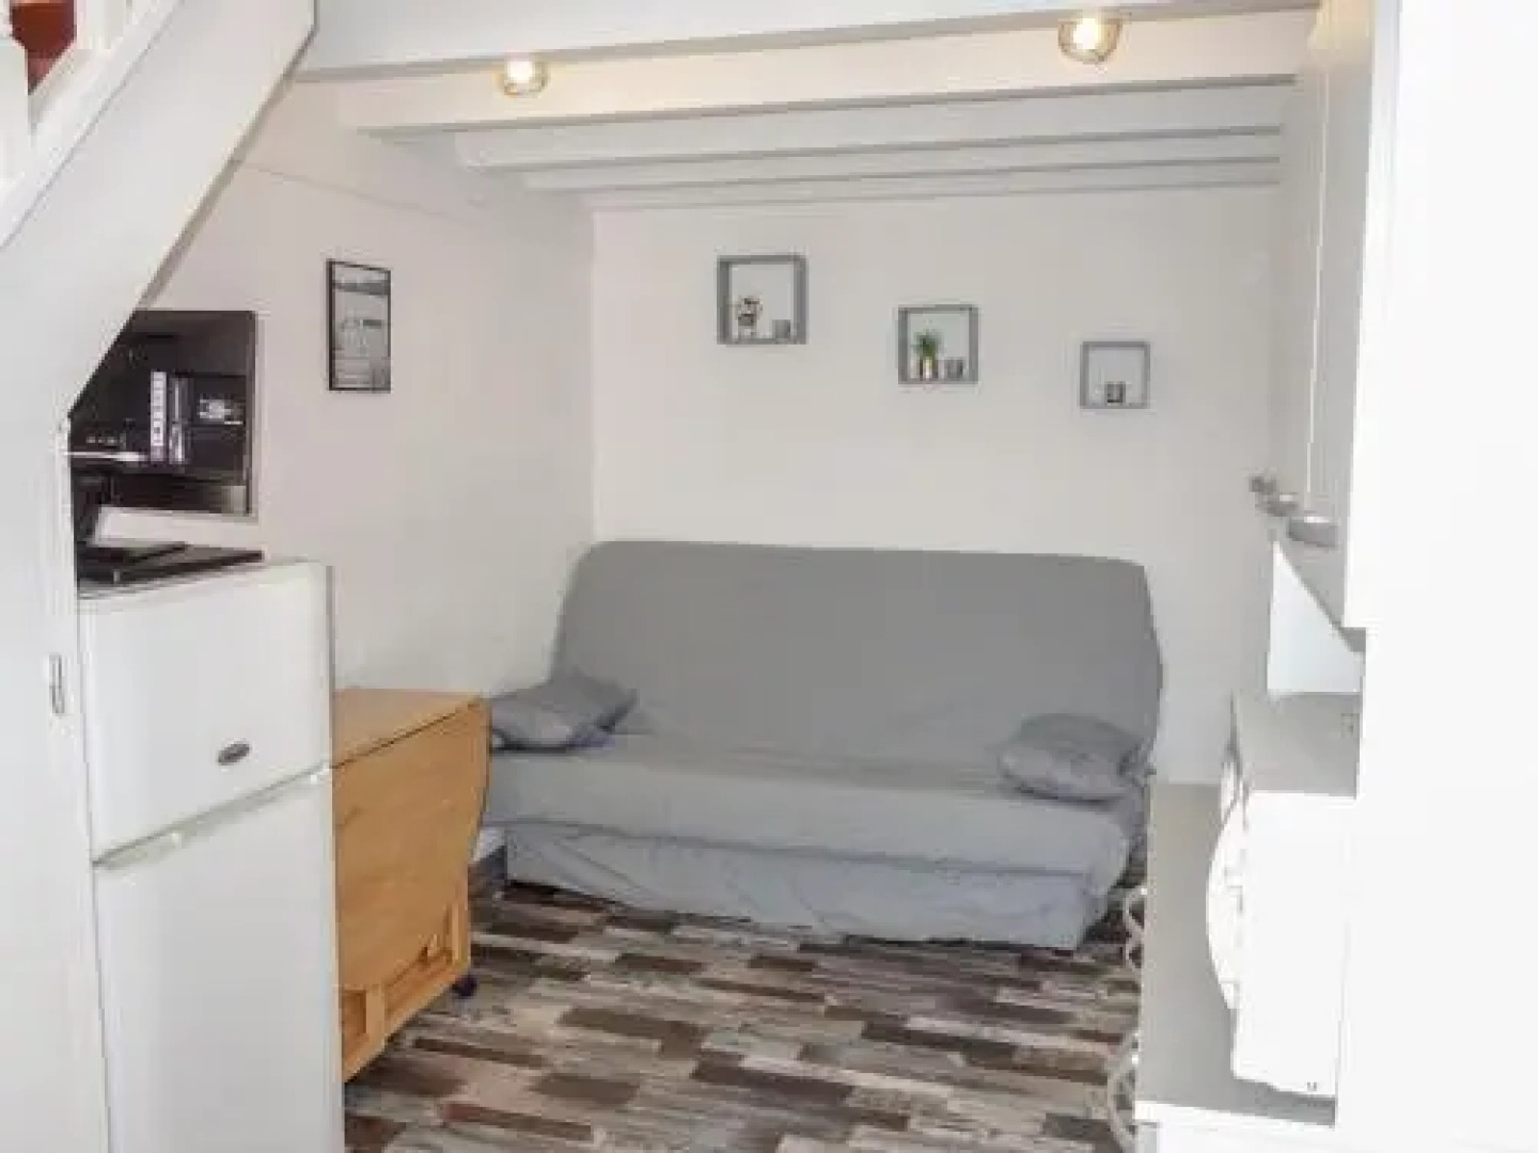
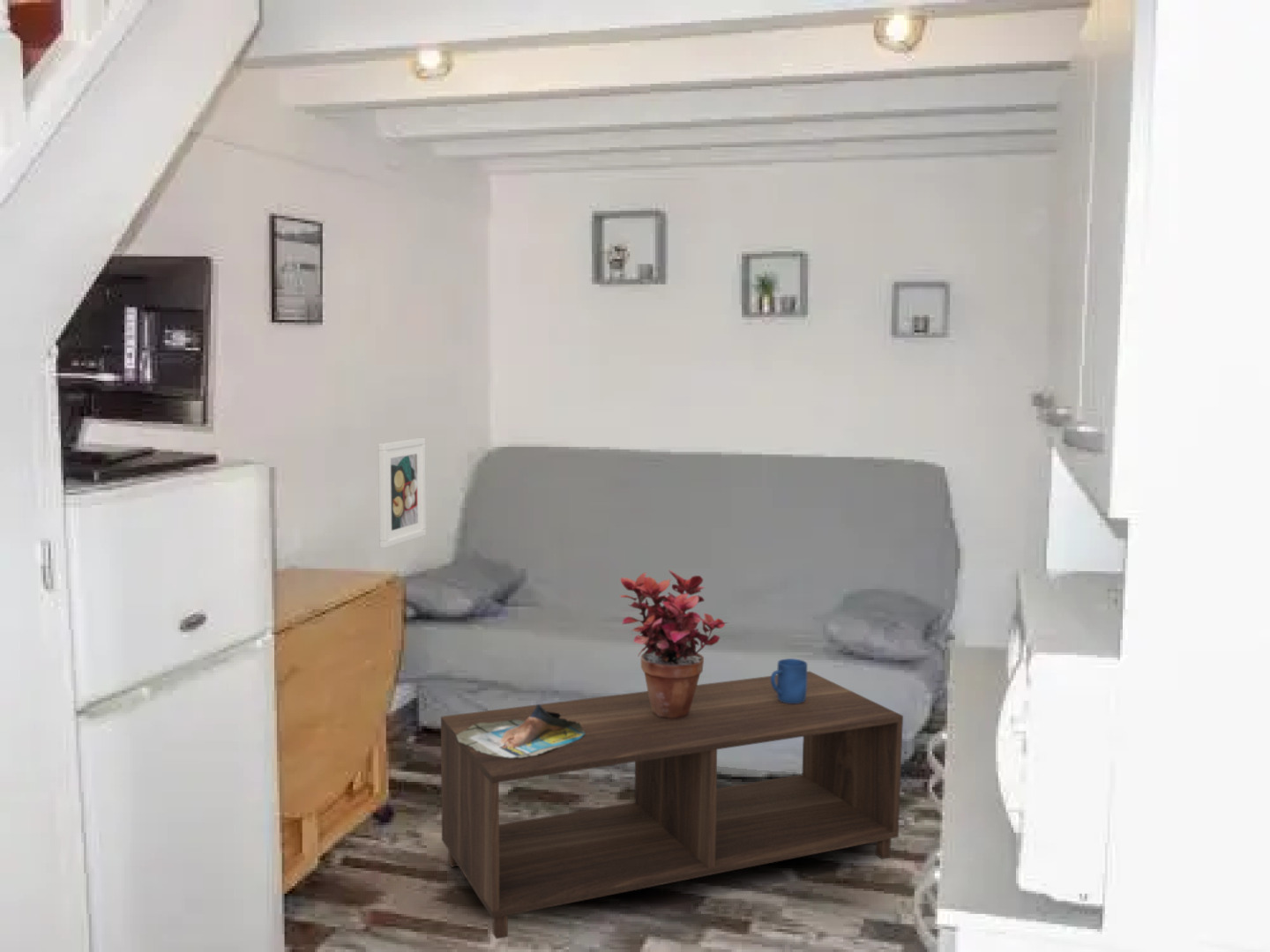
+ potted plant (671, 646)
+ magazine (522, 721)
+ coffee table (672, 788)
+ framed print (403, 491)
+ mug (787, 681)
